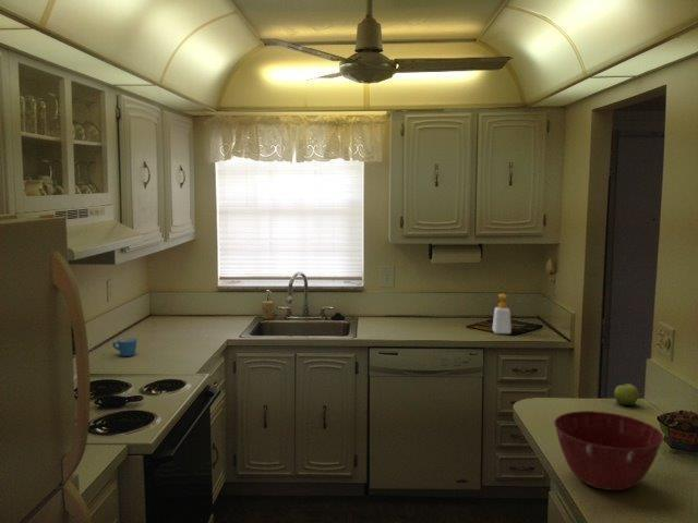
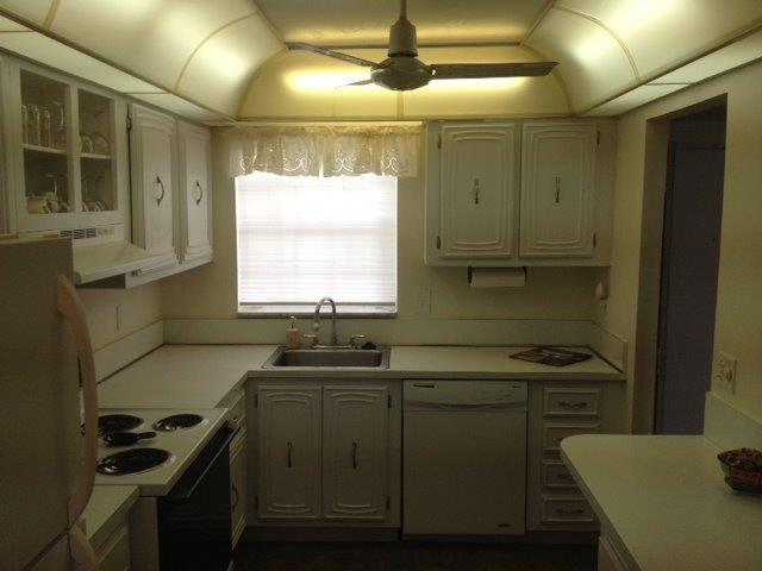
- fruit (626, 393)
- mixing bowl (605, 453)
- mug (124, 348)
- soap bottle (503, 314)
